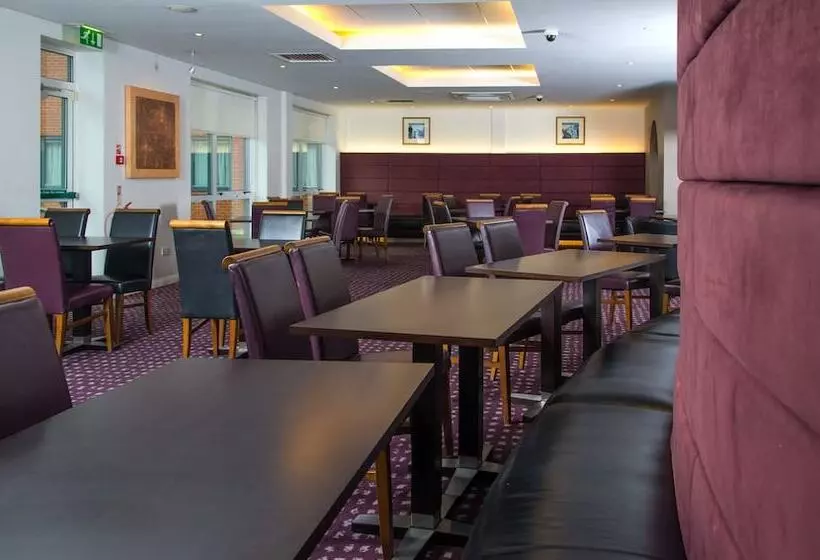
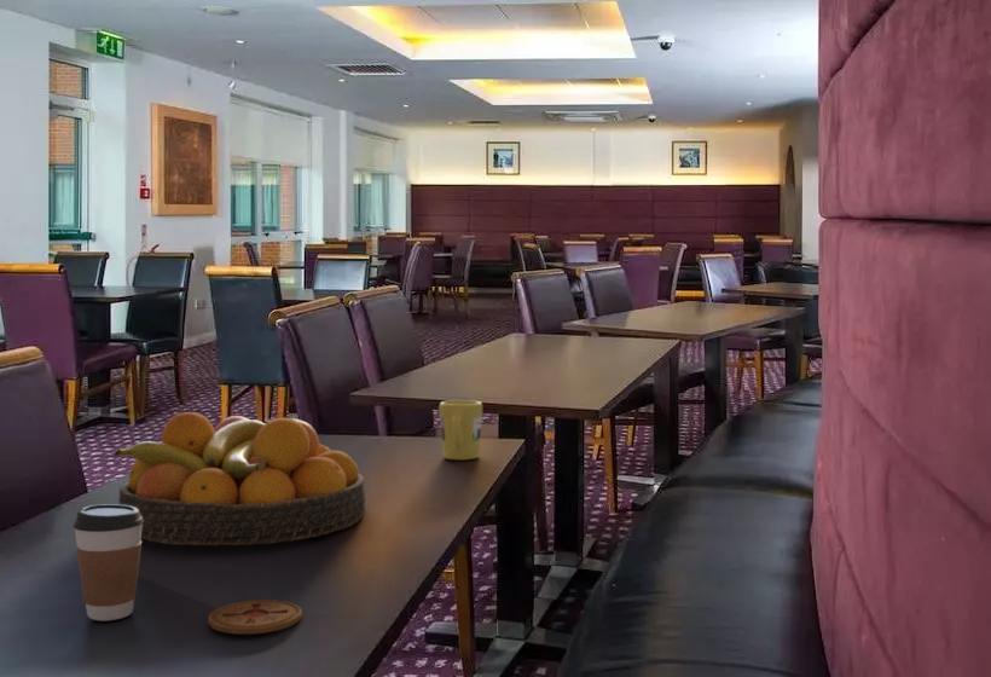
+ mug (459, 432)
+ coffee cup (109, 561)
+ fruit bowl (244, 465)
+ coaster (255, 615)
